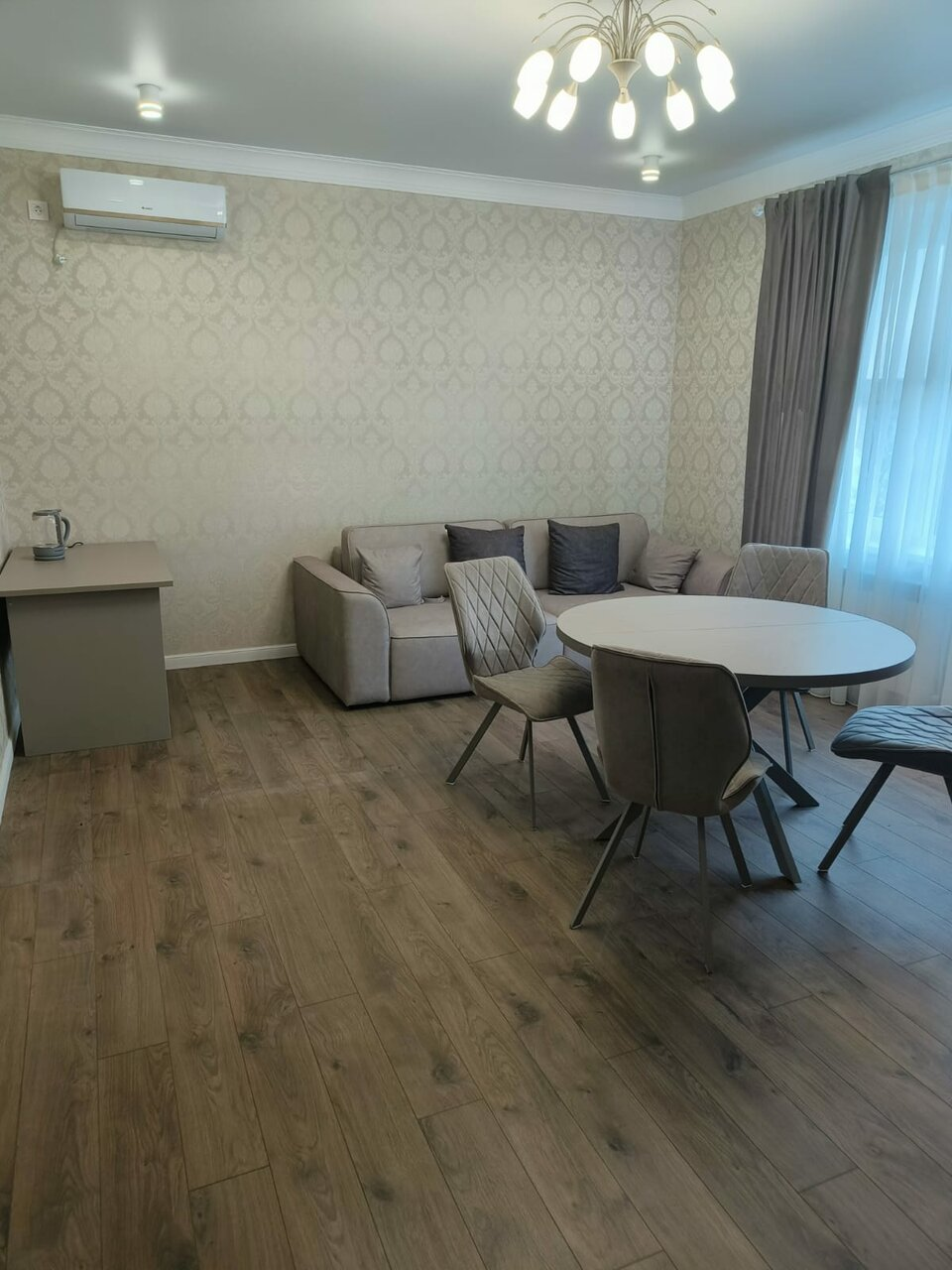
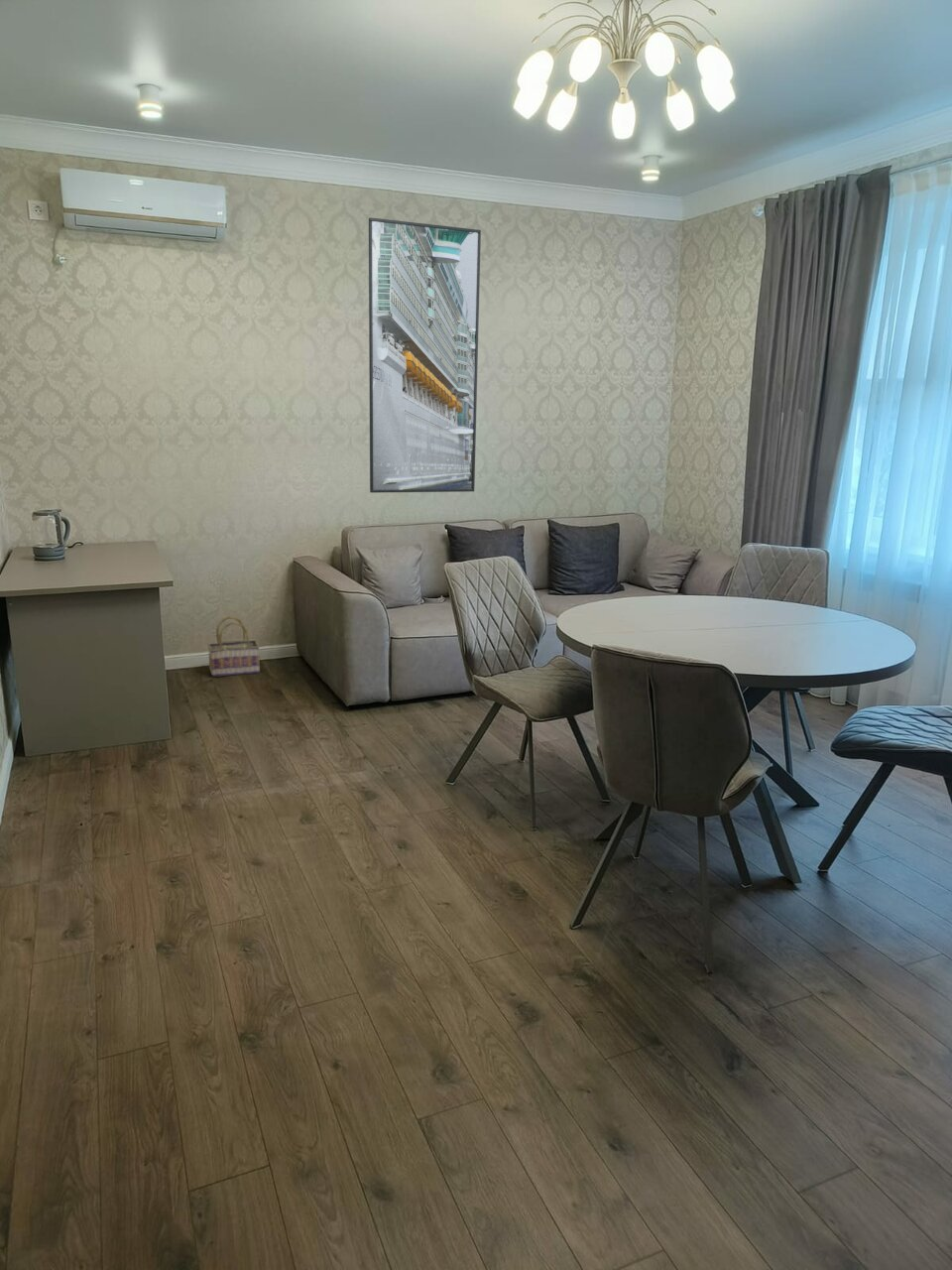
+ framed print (424, 362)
+ basket (233, 645)
